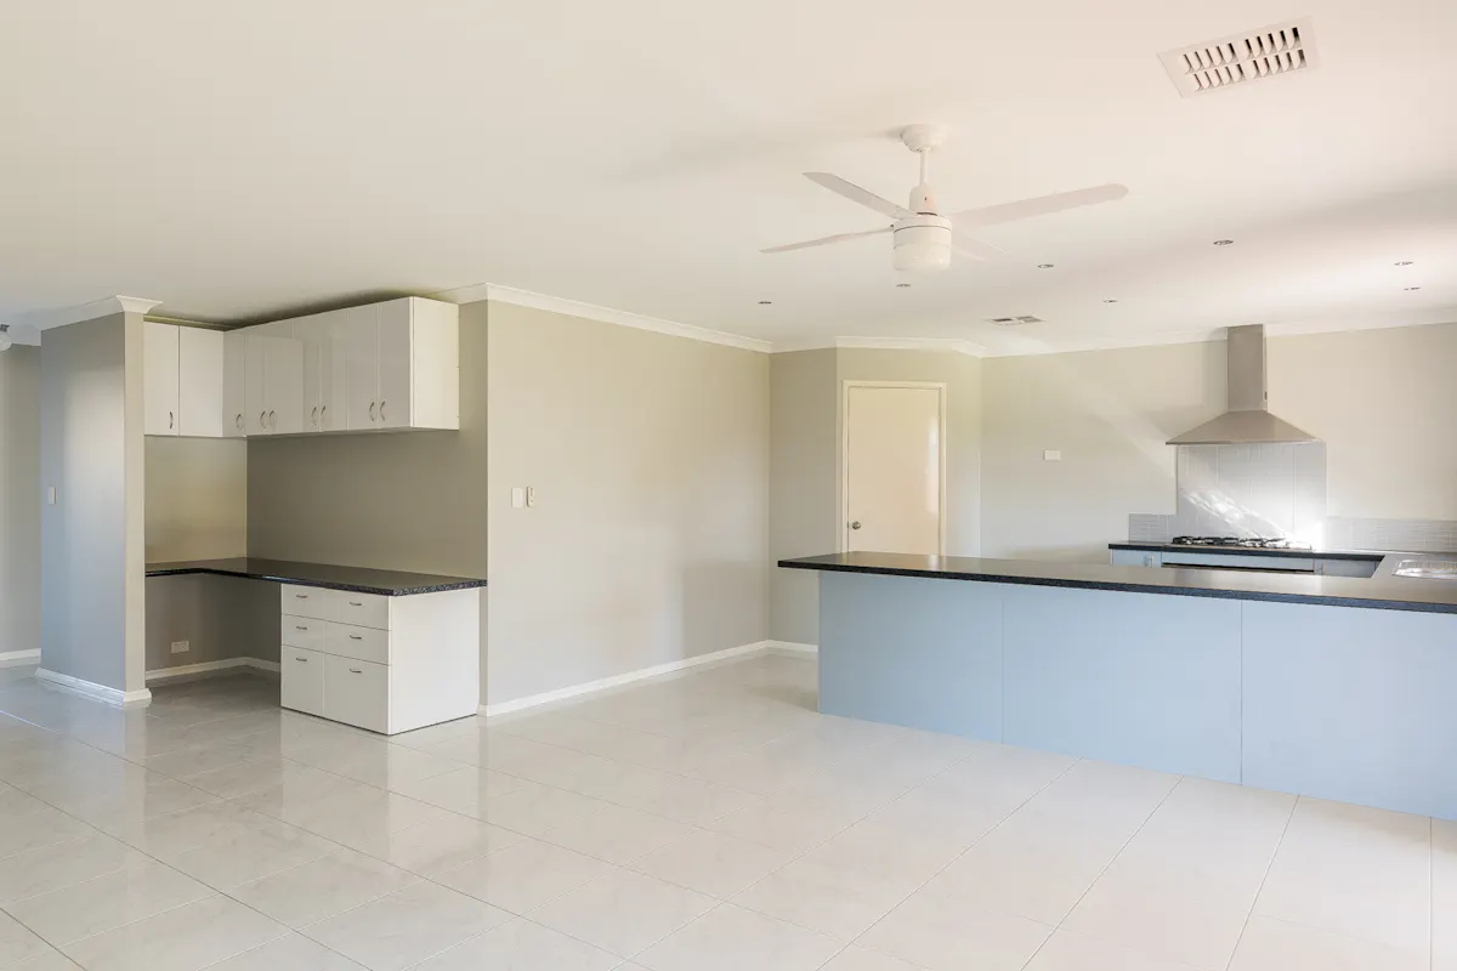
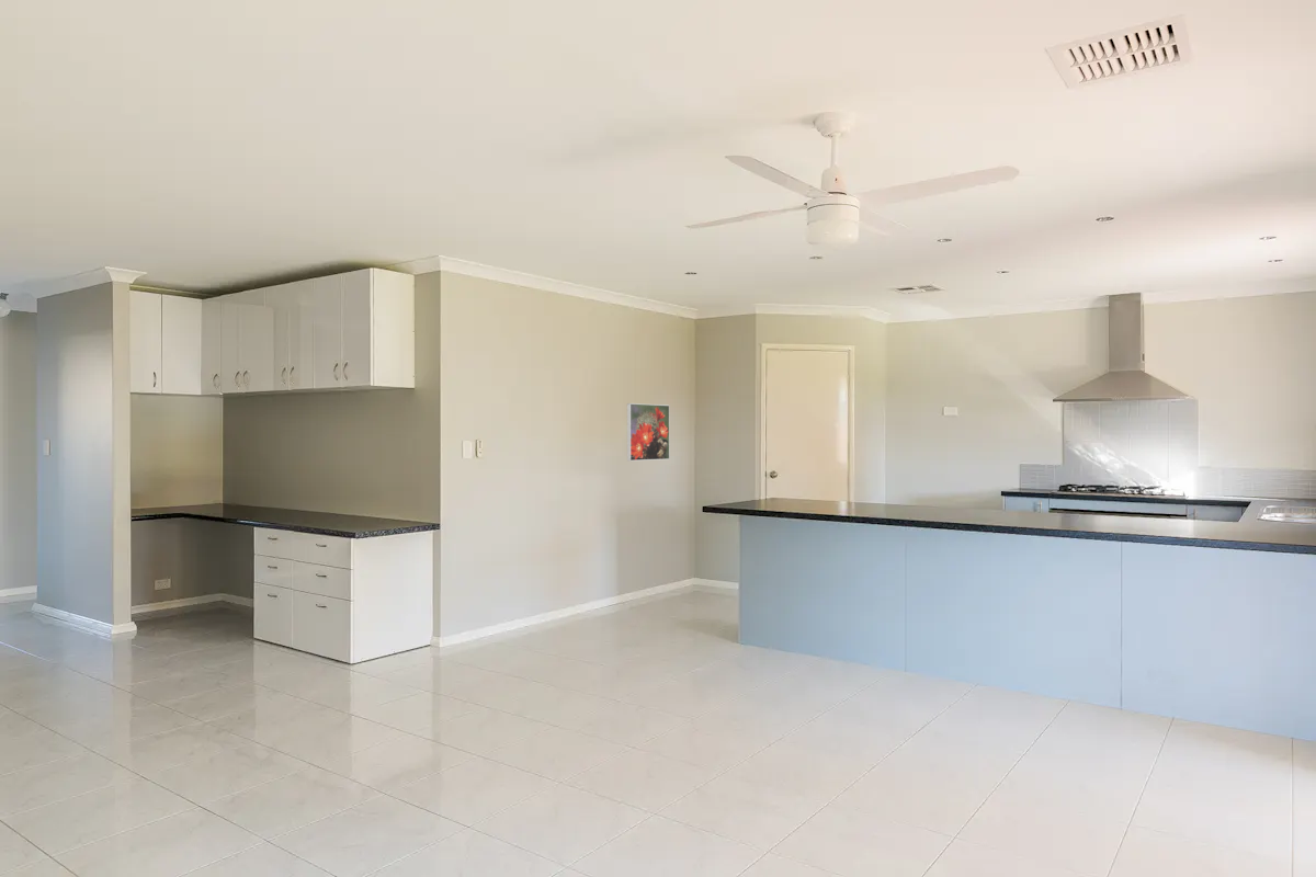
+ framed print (648, 432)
